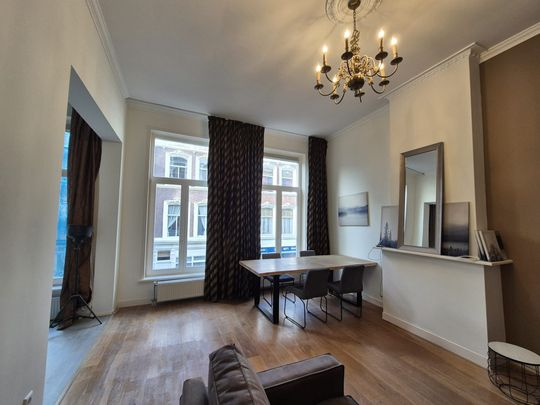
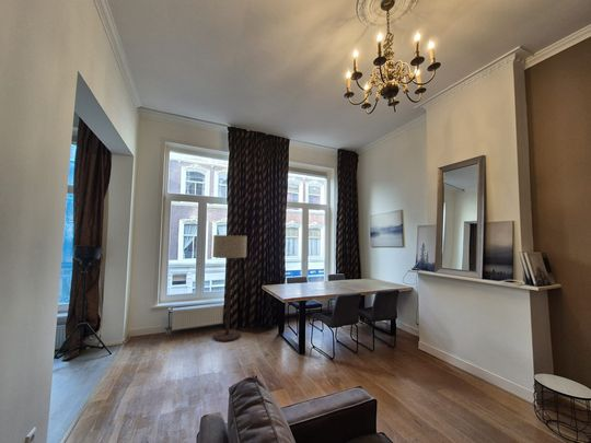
+ floor lamp (229, 284)
